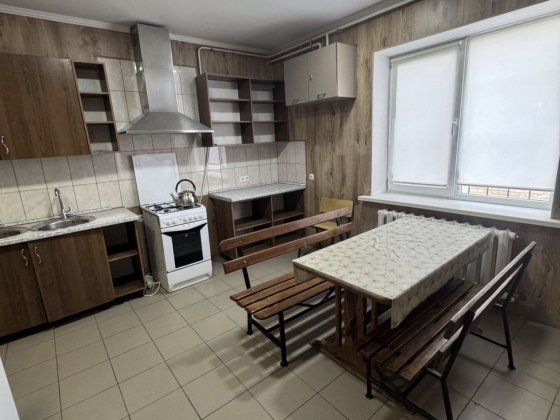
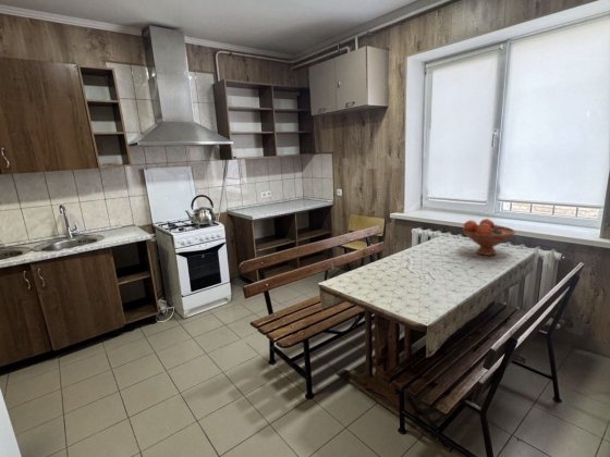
+ fruit bowl (487, 236)
